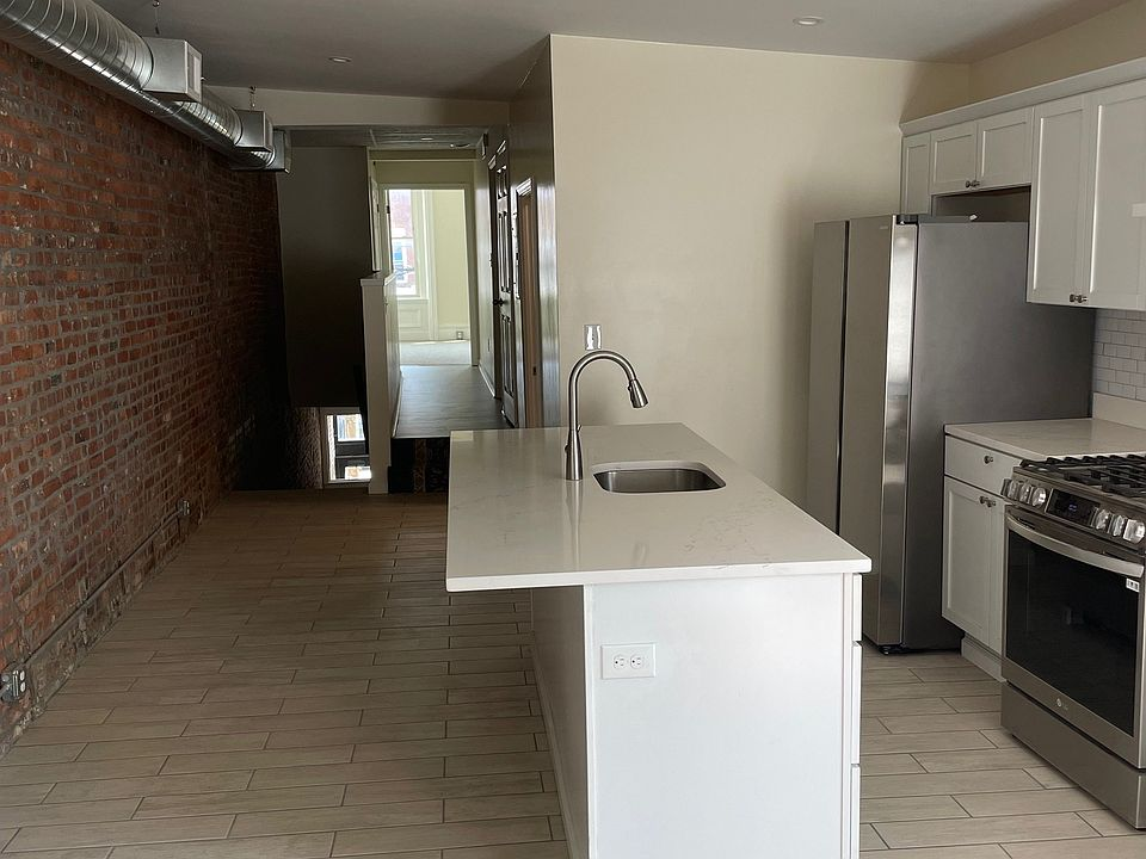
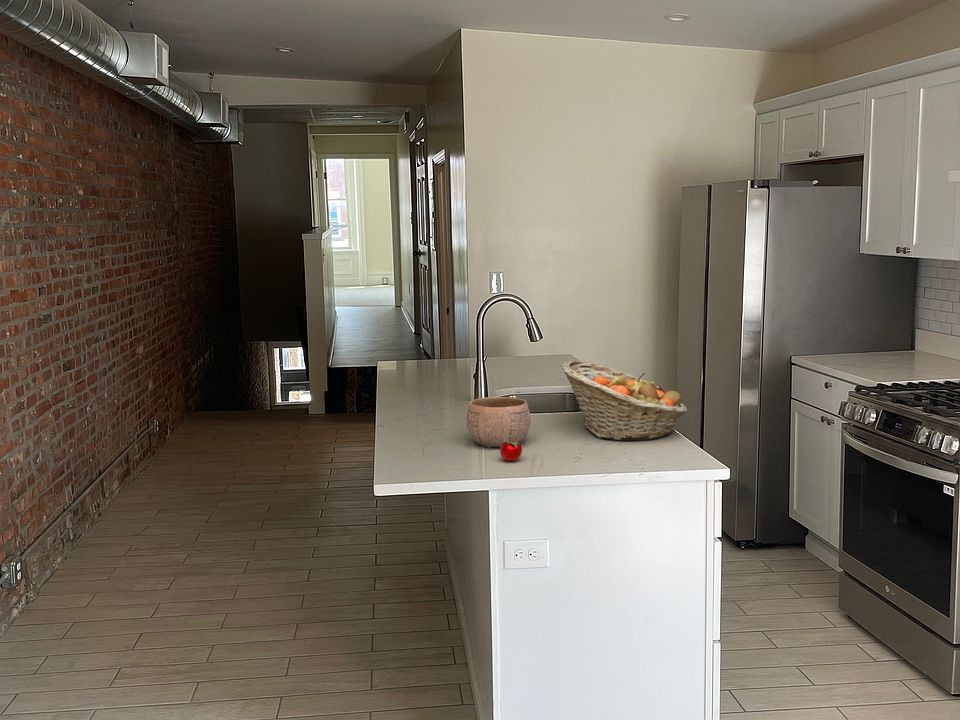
+ apple (511, 450)
+ bowl (498, 422)
+ fruit basket (622, 397)
